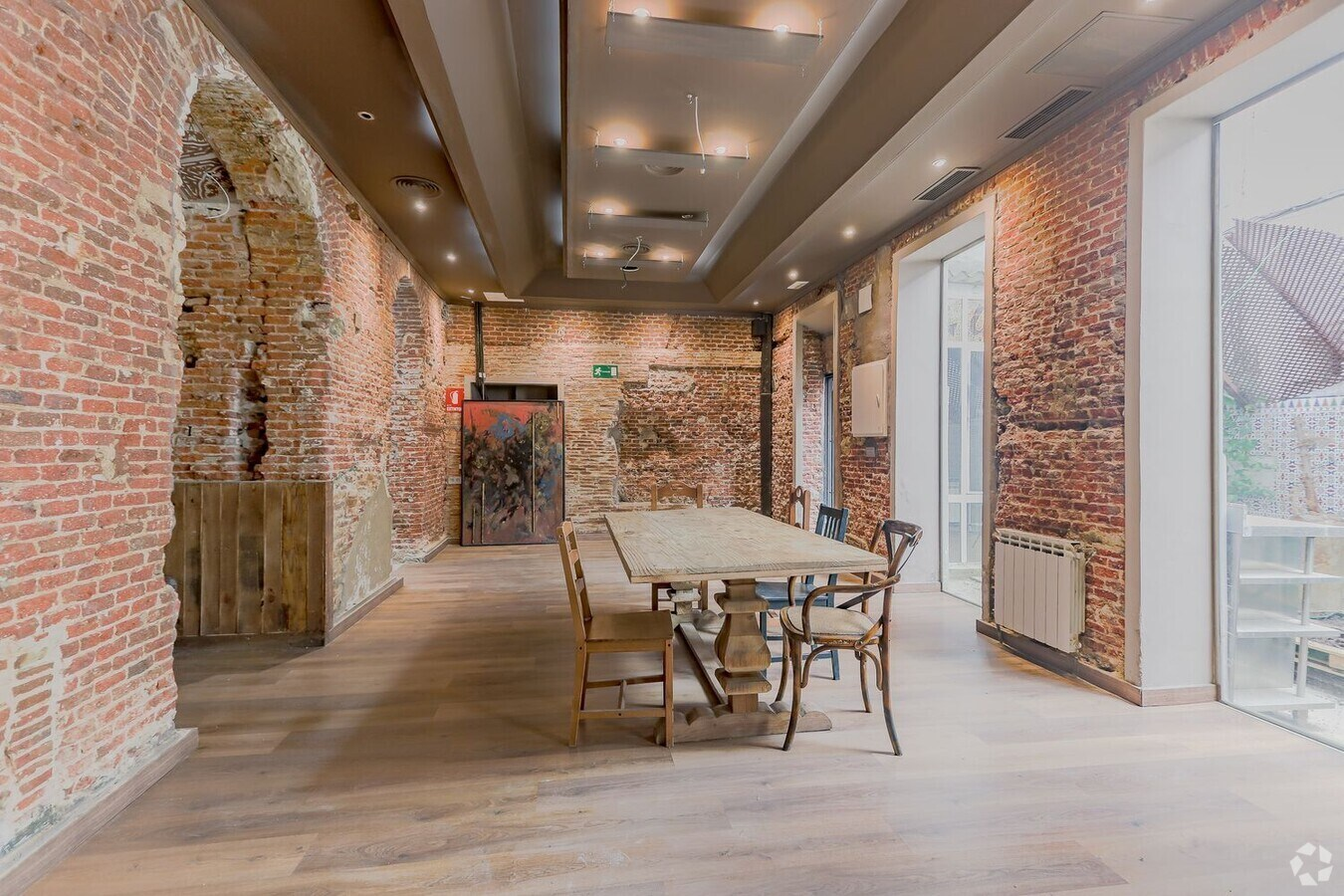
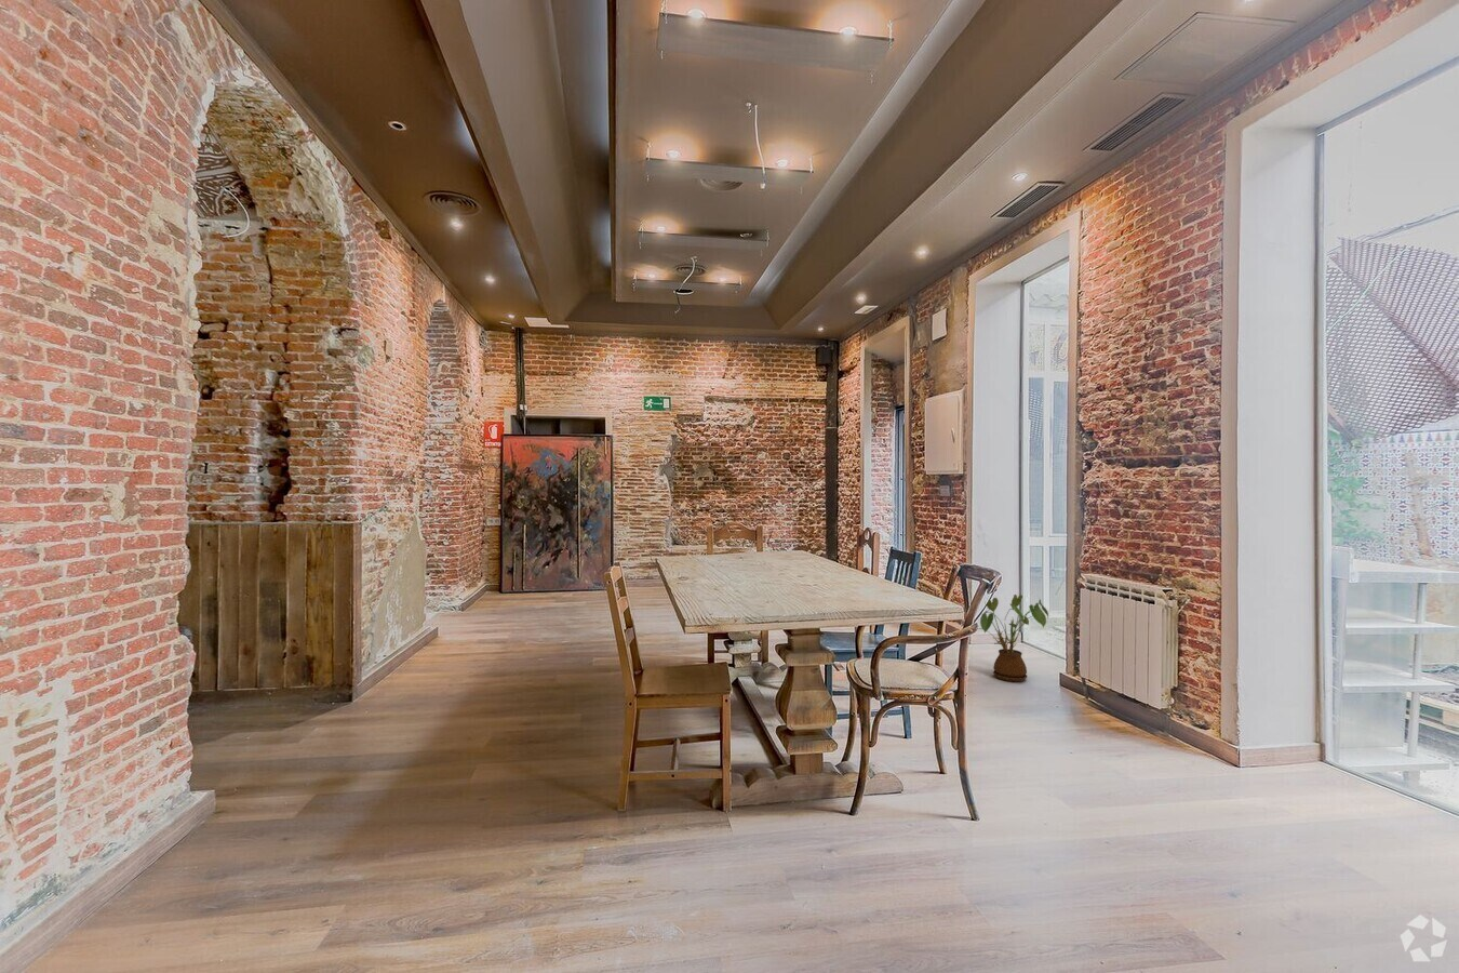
+ house plant (1011, 636)
